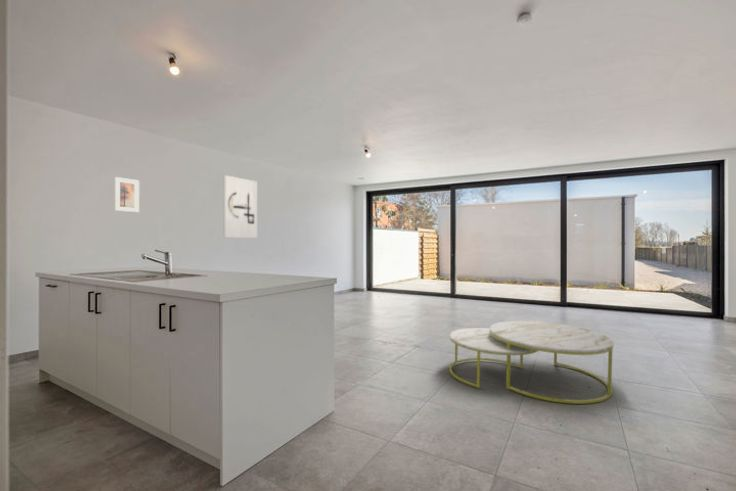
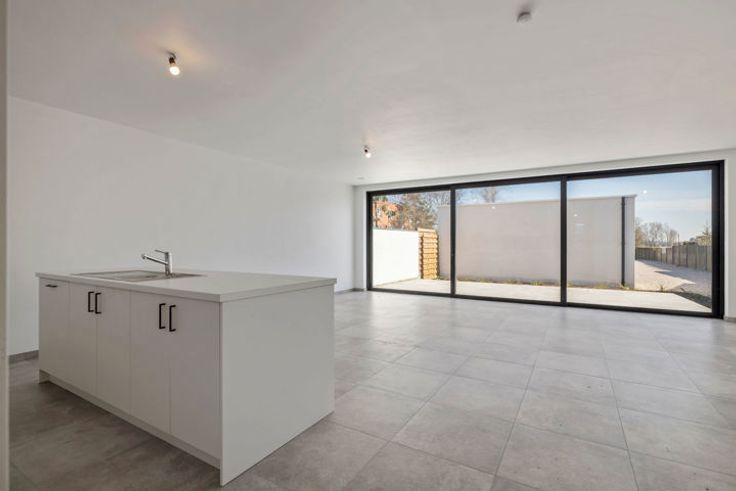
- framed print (127, 195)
- wall art (241, 208)
- coffee table (526, 354)
